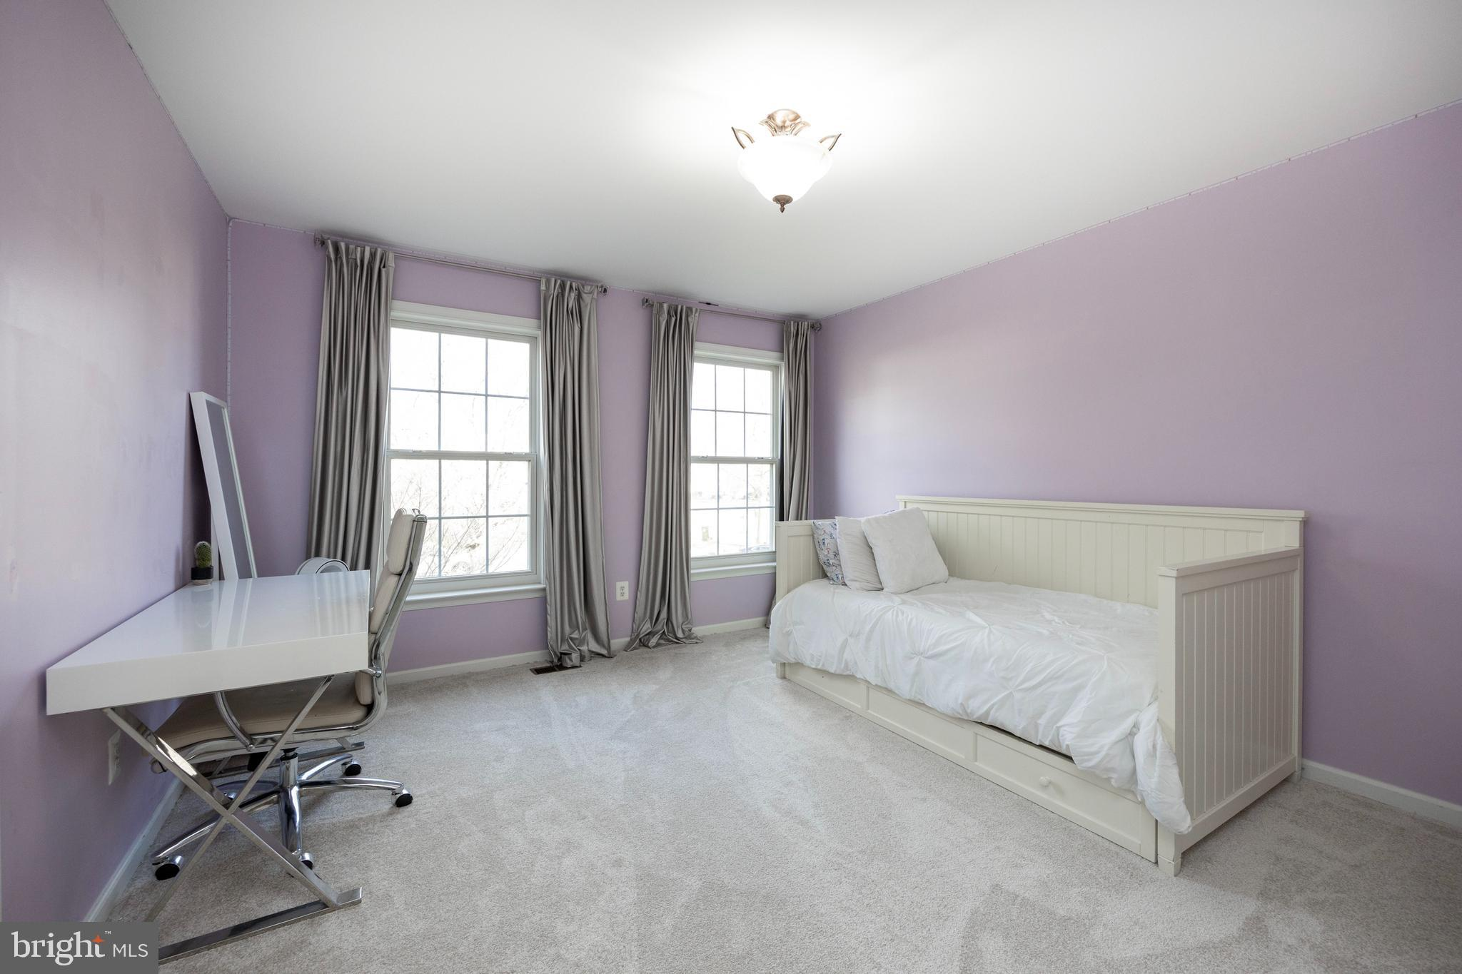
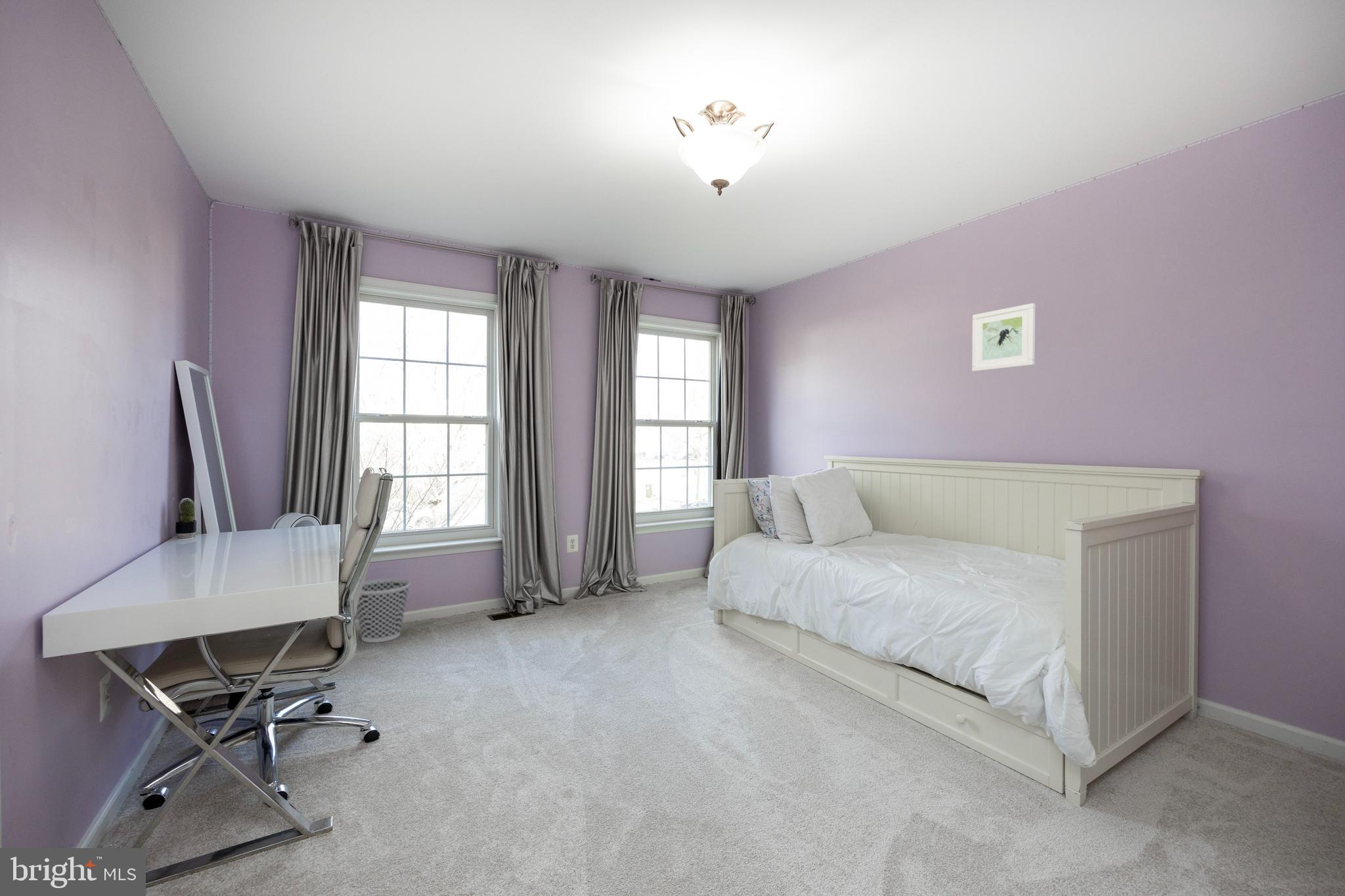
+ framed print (1002, 339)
+ wastebasket (381, 610)
